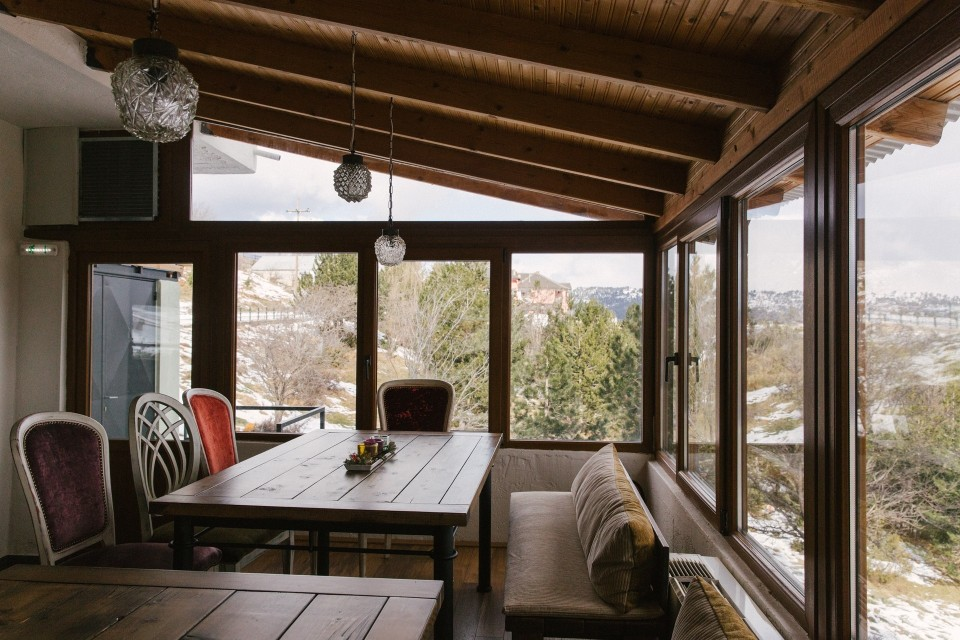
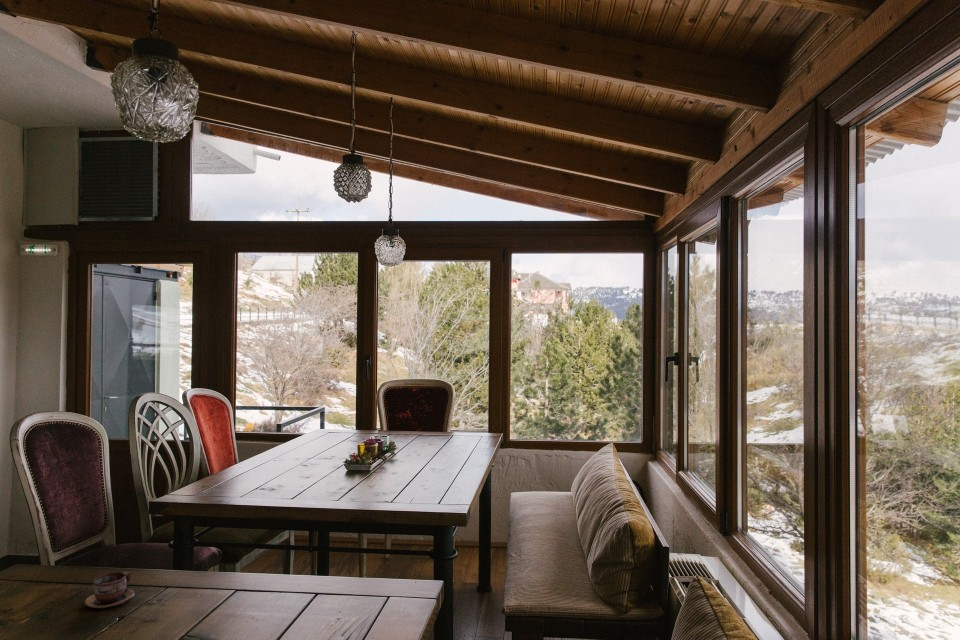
+ cup (111, 588)
